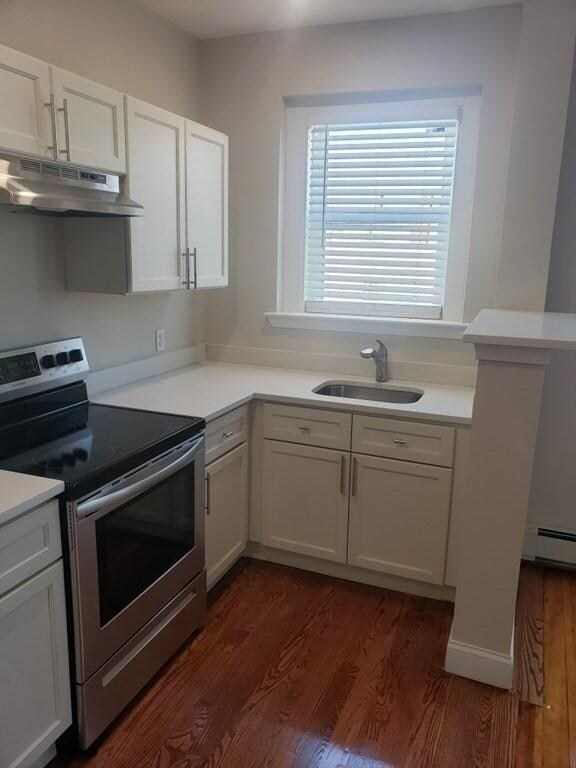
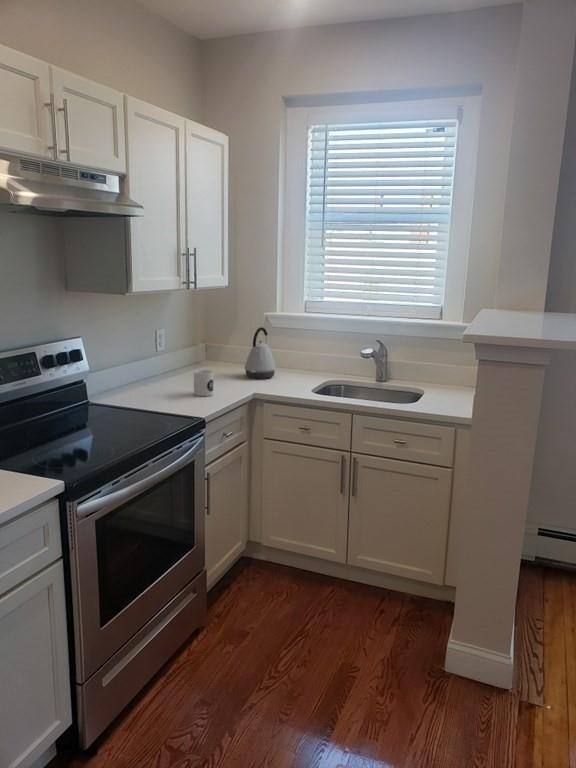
+ mug (205, 382)
+ kettle (260, 351)
